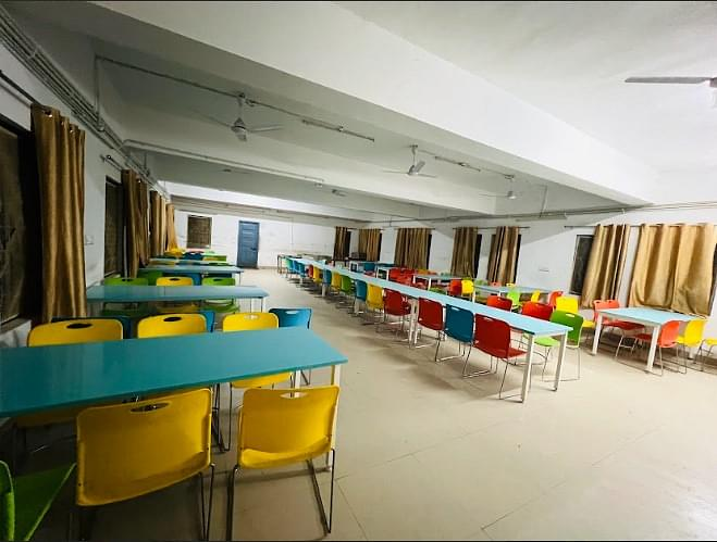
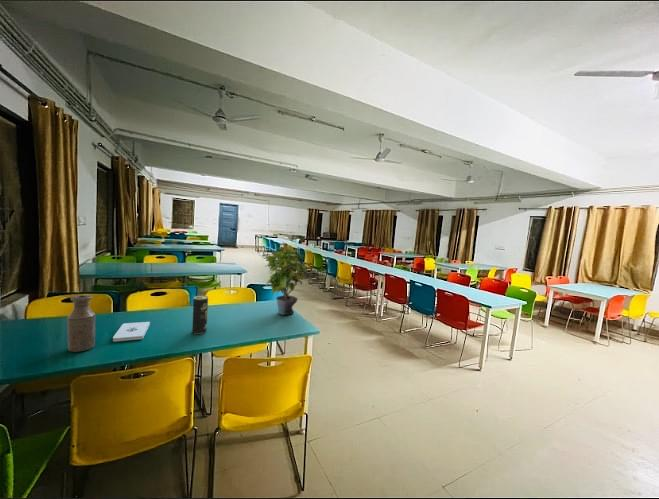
+ beverage can (200, 314)
+ bottle (81, 322)
+ notepad (132, 330)
+ potted plant (285, 277)
